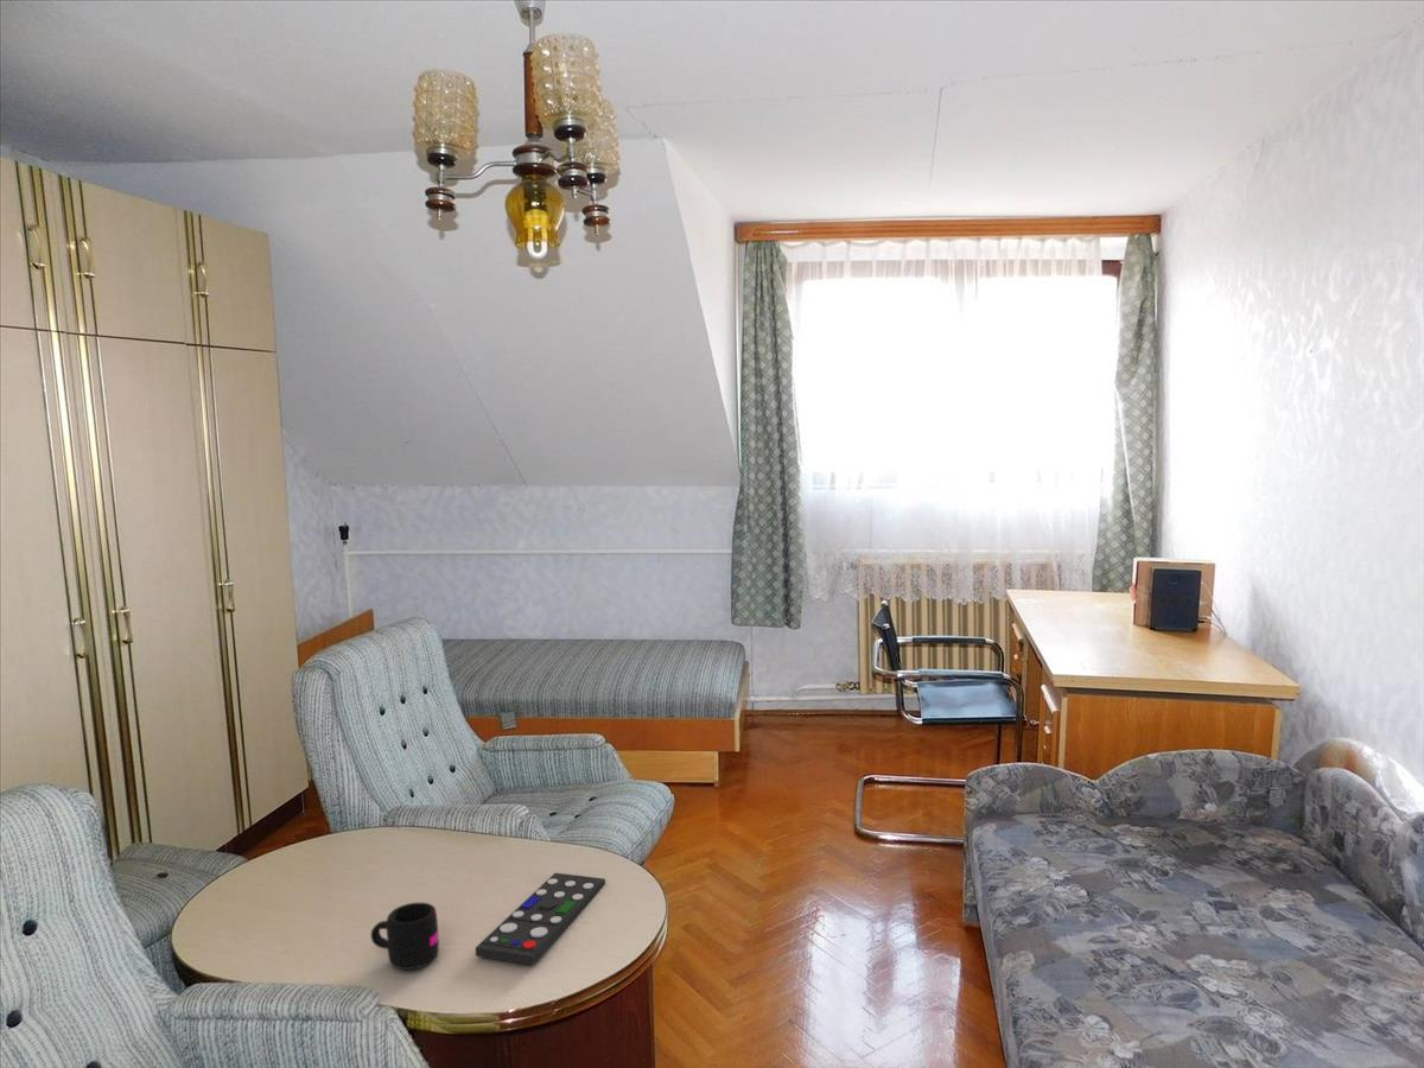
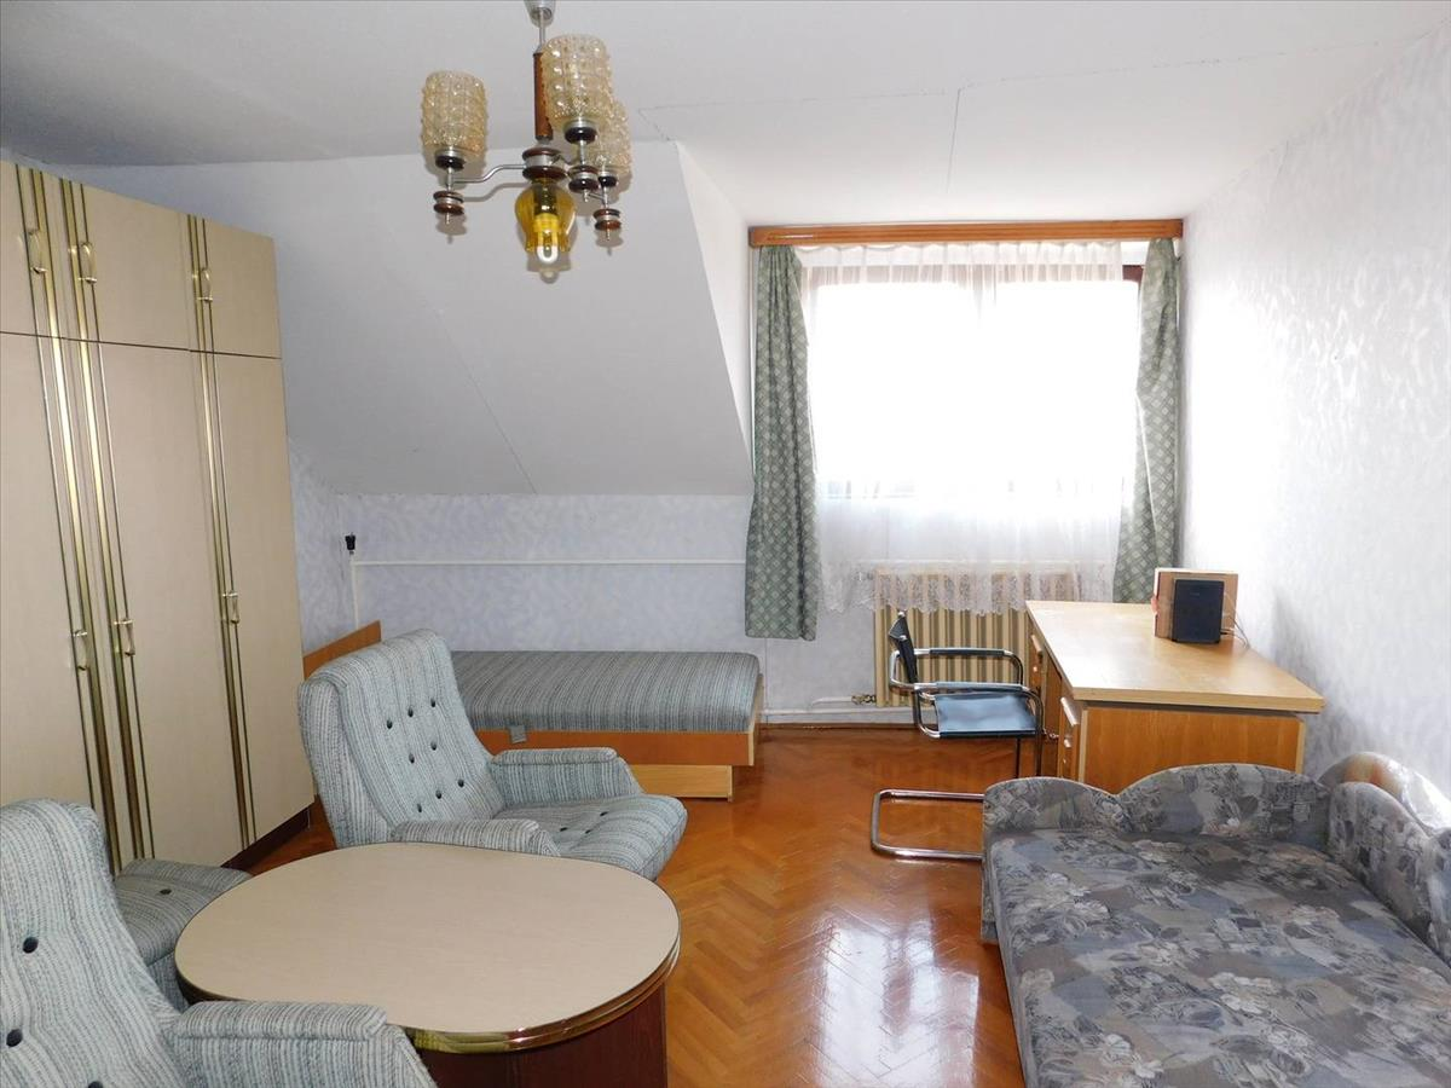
- remote control (545, 913)
- mug (403, 935)
